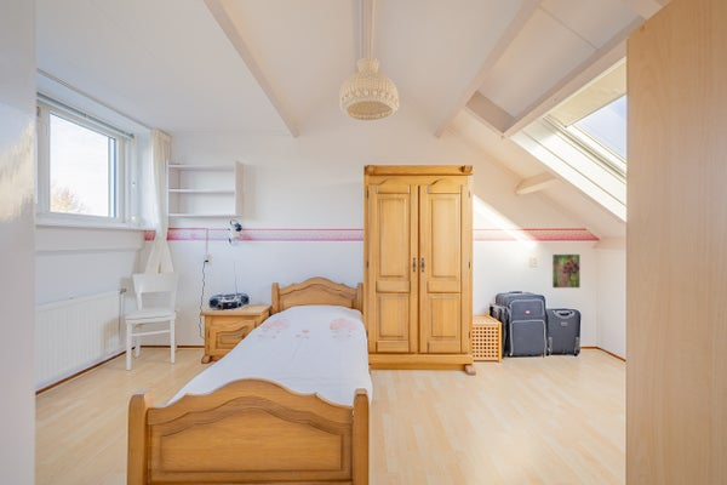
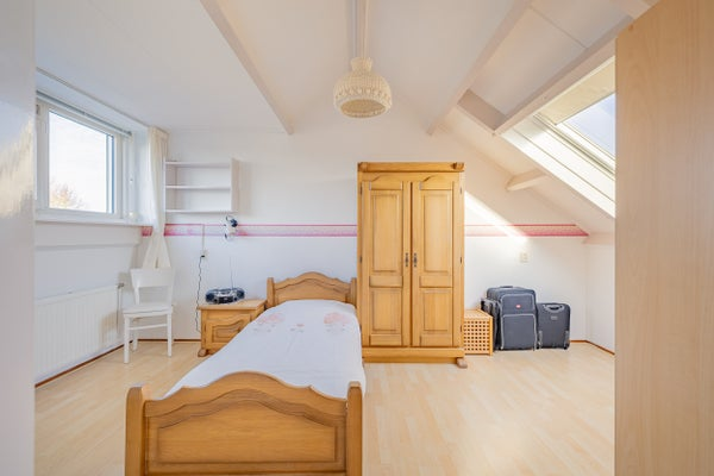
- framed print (565, 270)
